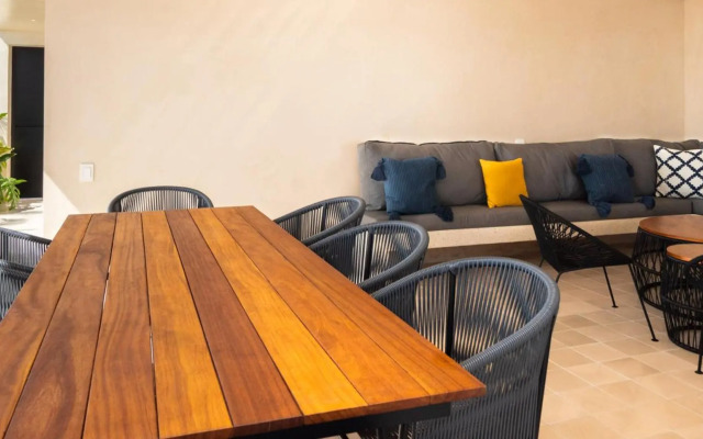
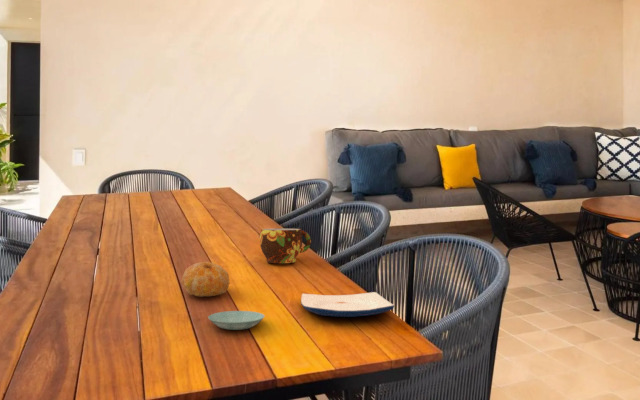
+ saucer (236, 321)
+ fruit (205, 278)
+ plate (345, 304)
+ cup (283, 245)
